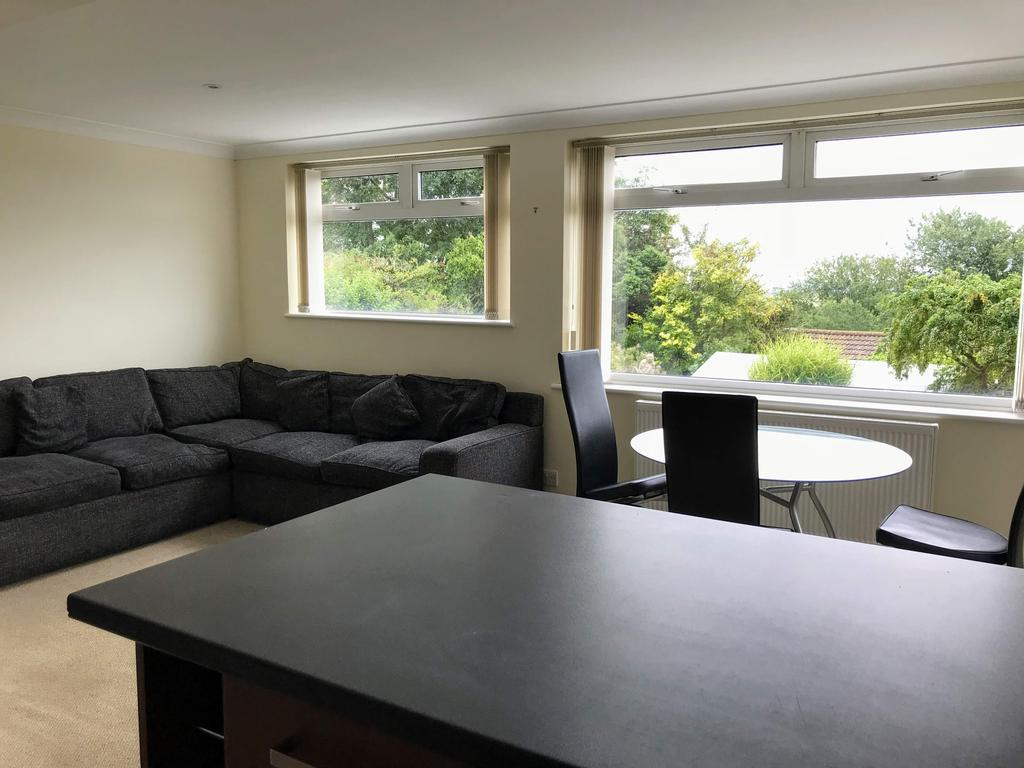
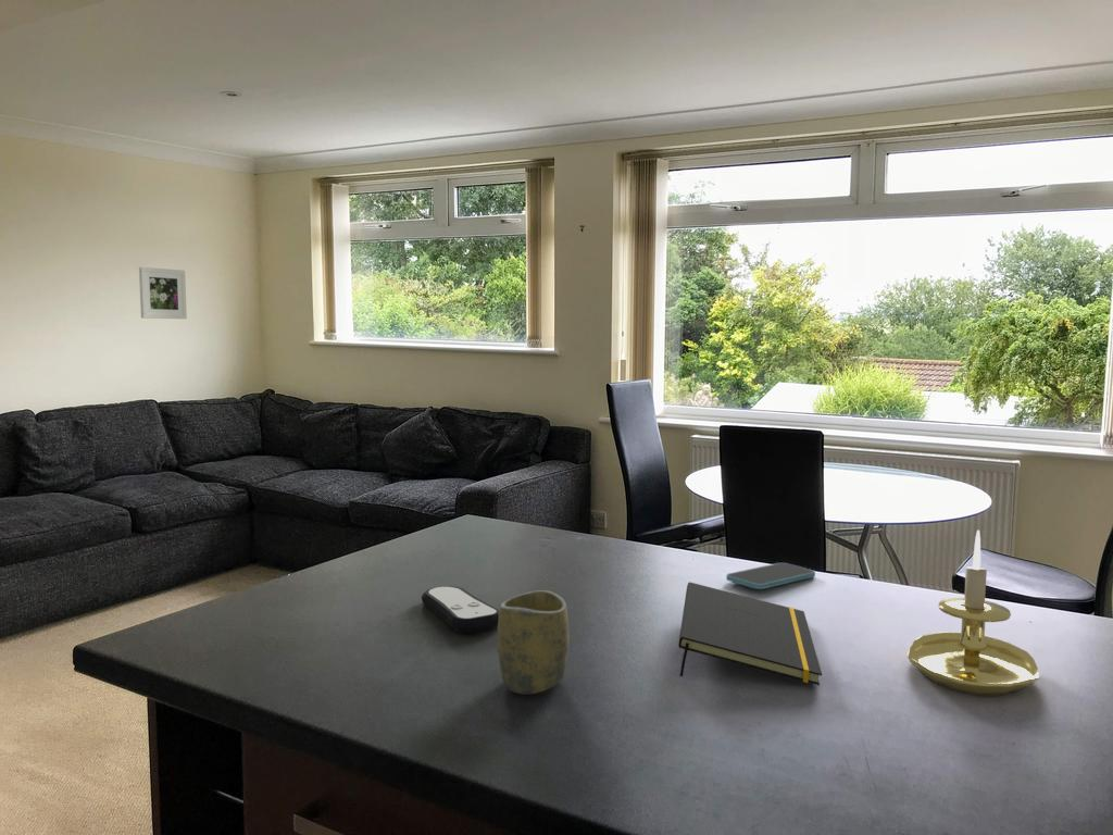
+ cup (533, 640)
+ notepad (746, 627)
+ smartphone (771, 575)
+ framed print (163, 294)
+ remote control (459, 607)
+ candle holder (974, 598)
